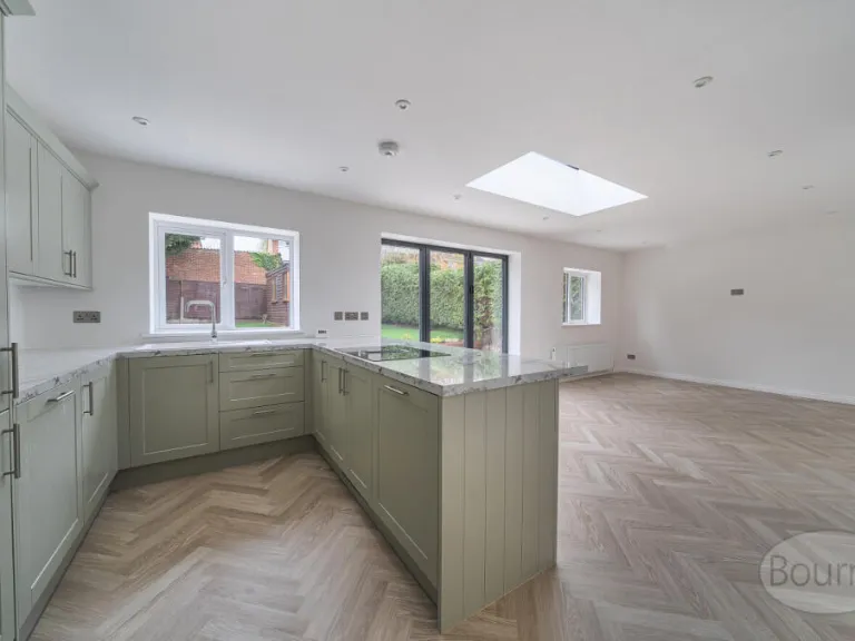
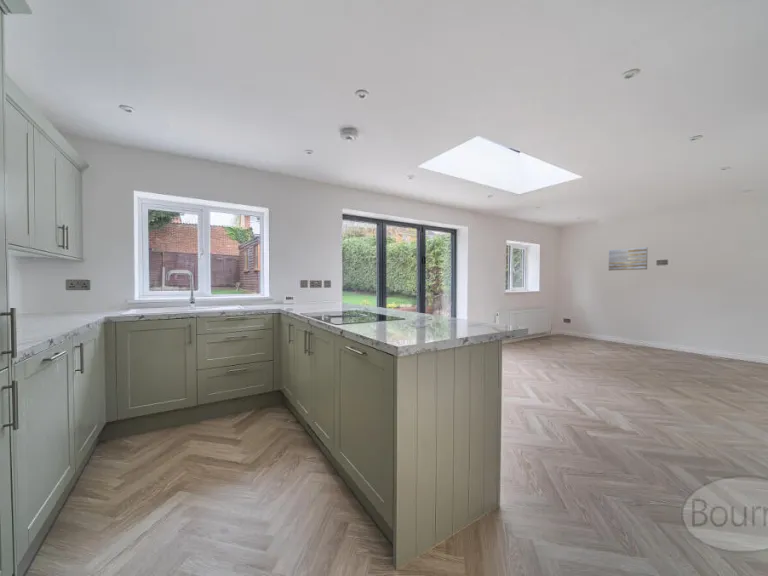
+ wall art (627, 259)
